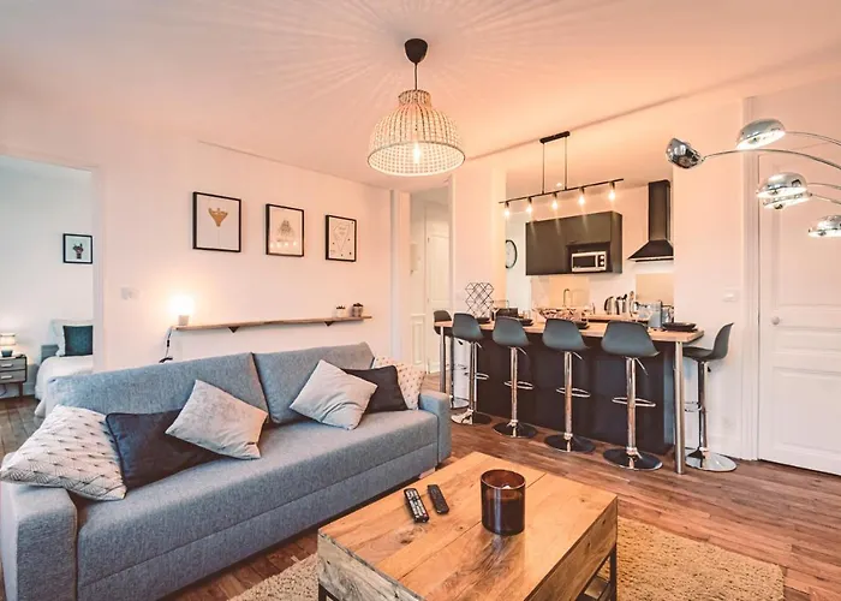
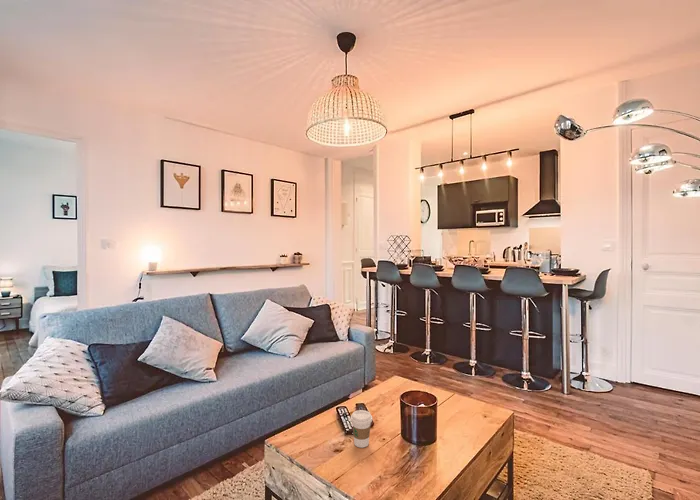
+ coffee cup (361, 428)
